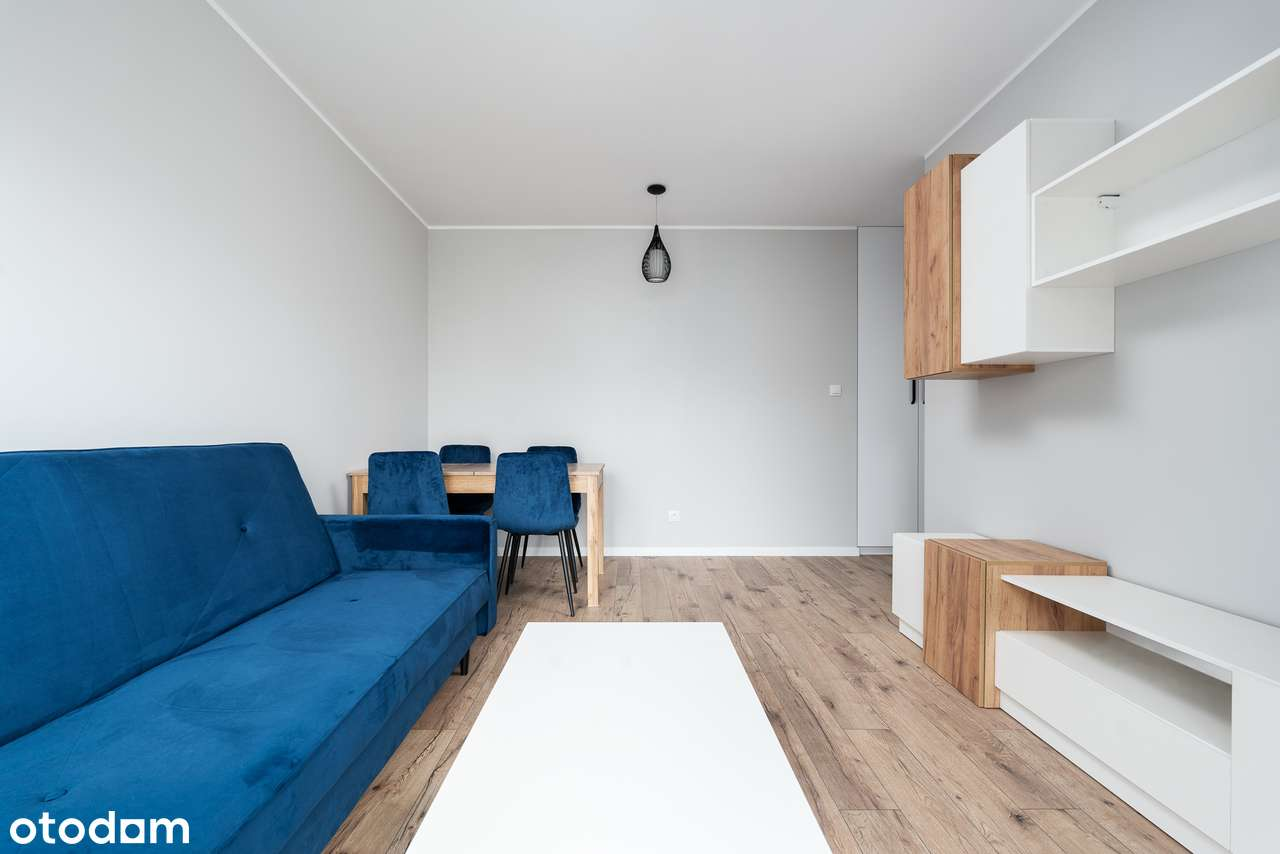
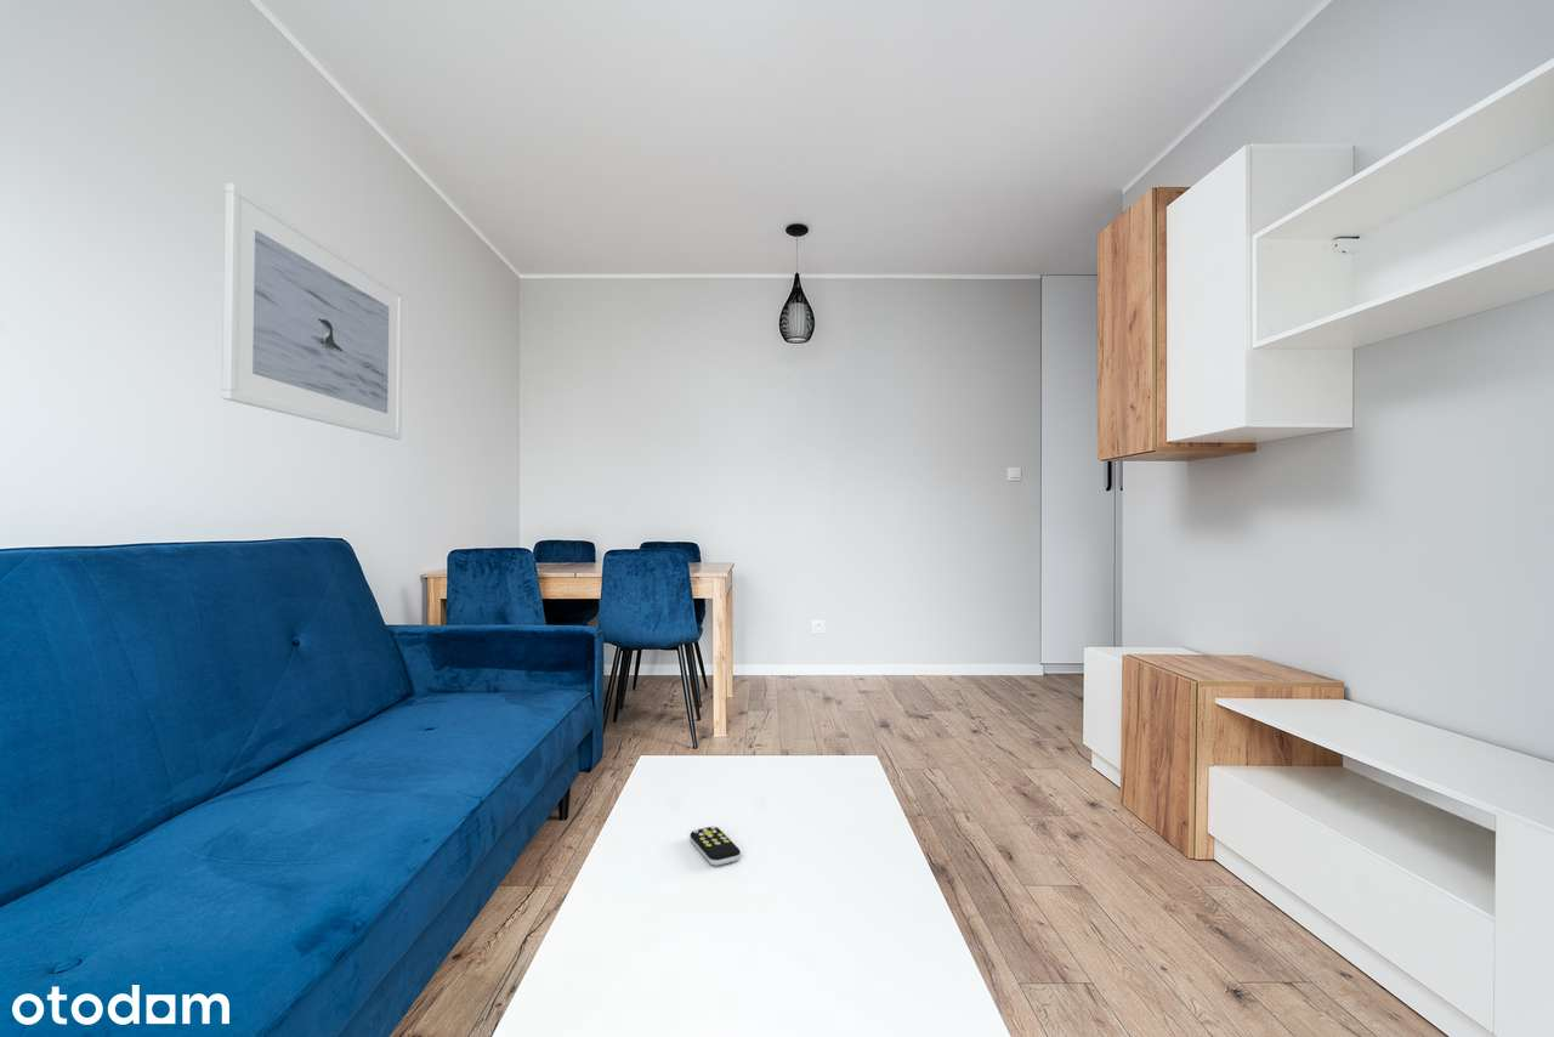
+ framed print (329, 335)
+ remote control (714, 844)
